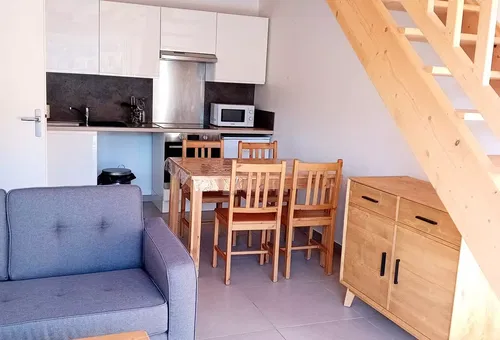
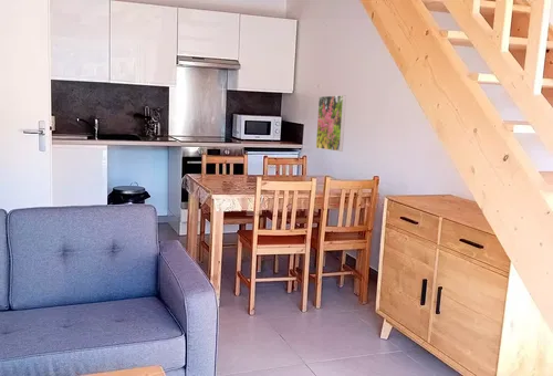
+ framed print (330, 123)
